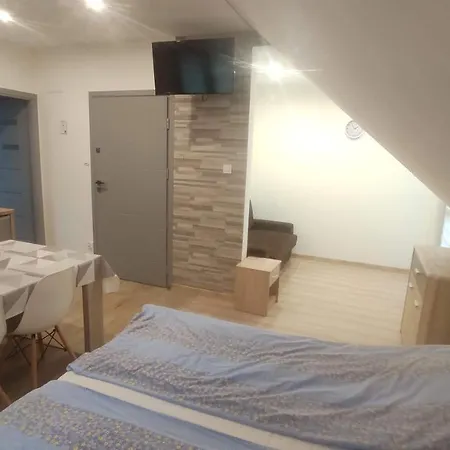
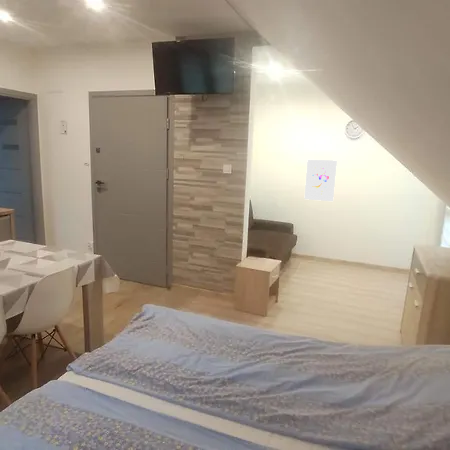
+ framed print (320, 180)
